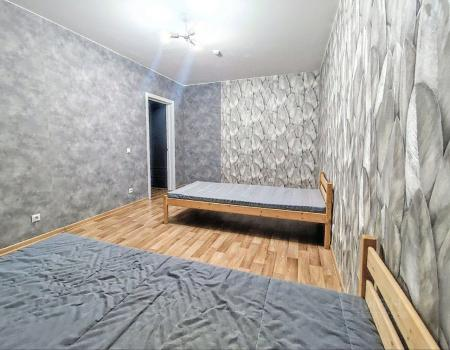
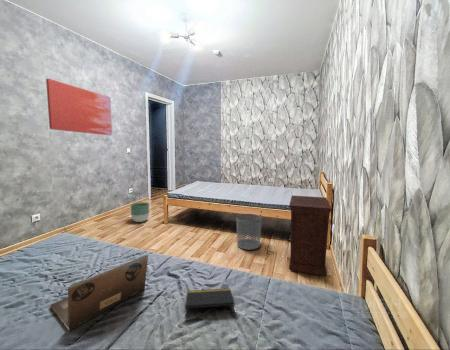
+ nightstand (307, 232)
+ waste bin (248, 231)
+ wall art (83, 111)
+ laptop (101, 280)
+ notepad (209, 297)
+ planter (140, 212)
